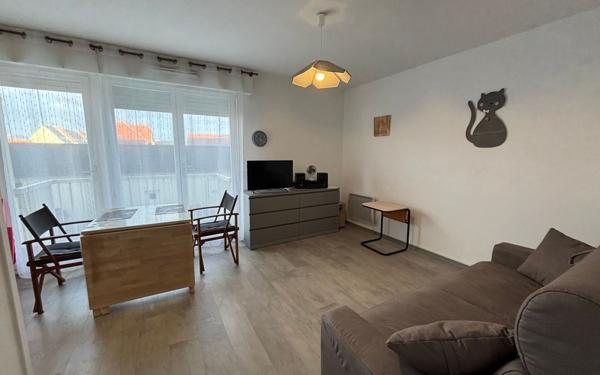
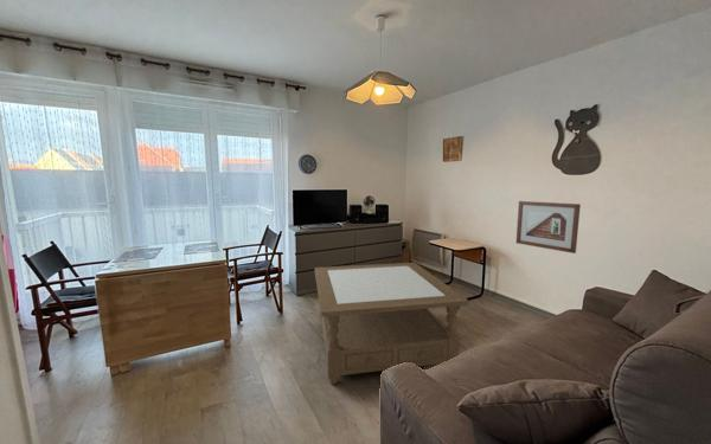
+ coffee table (378, 313)
+ picture frame (545, 225)
